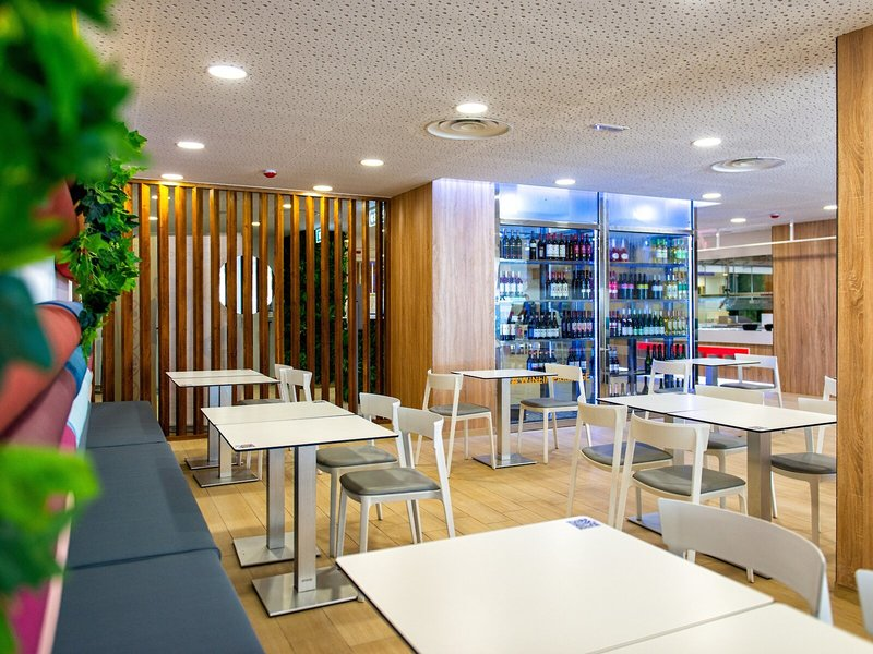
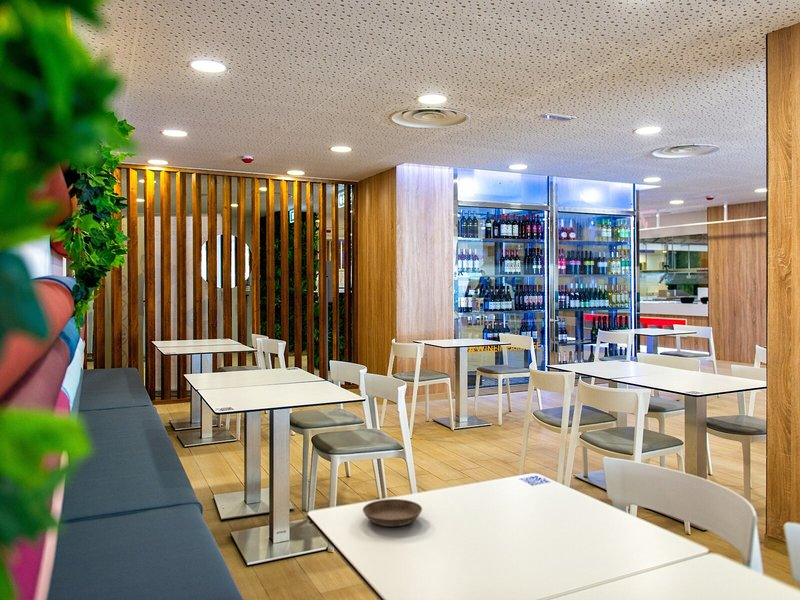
+ saucer (392, 513)
